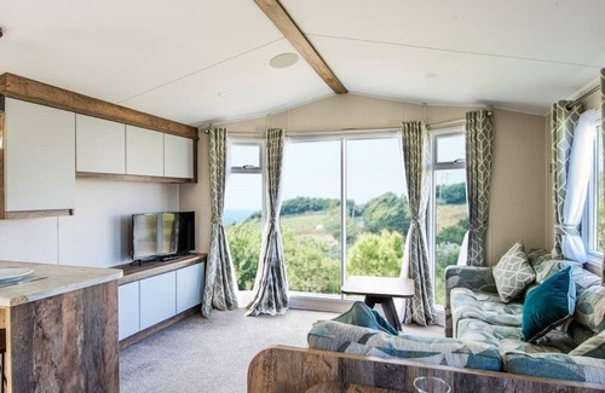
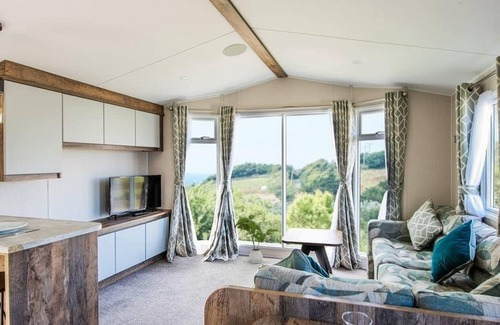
+ house plant (253, 239)
